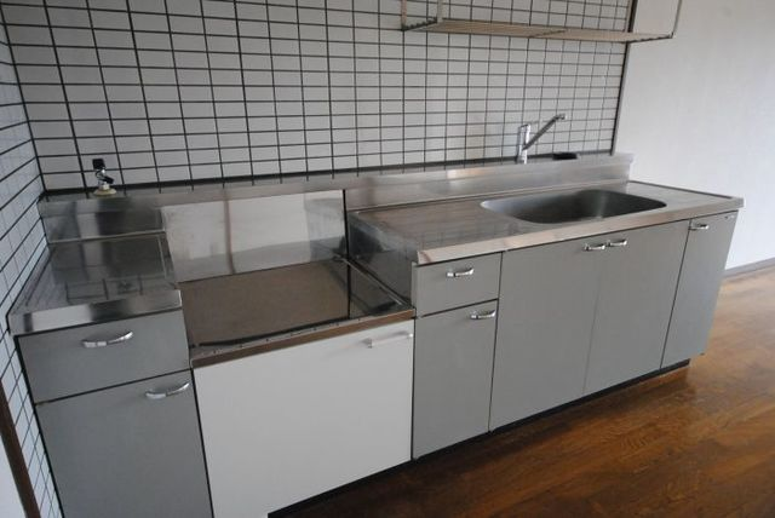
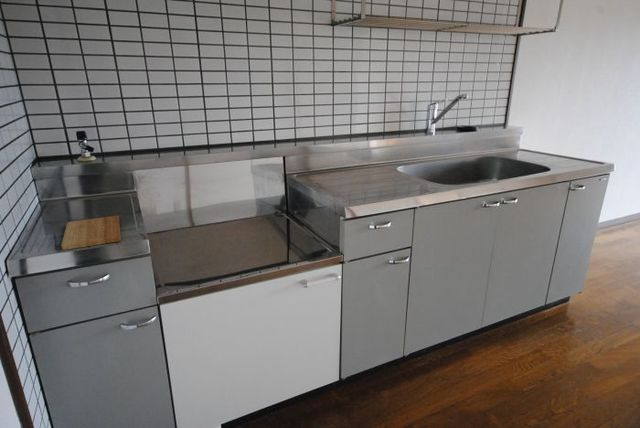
+ cutting board (92, 231)
